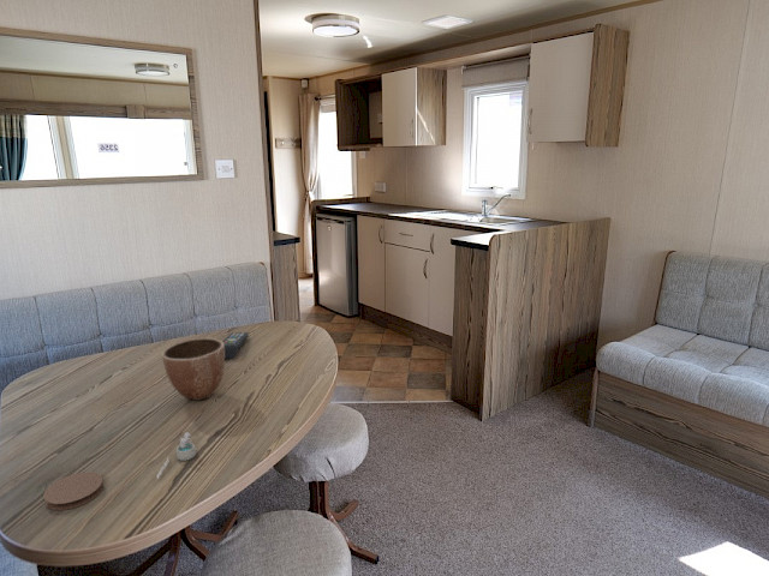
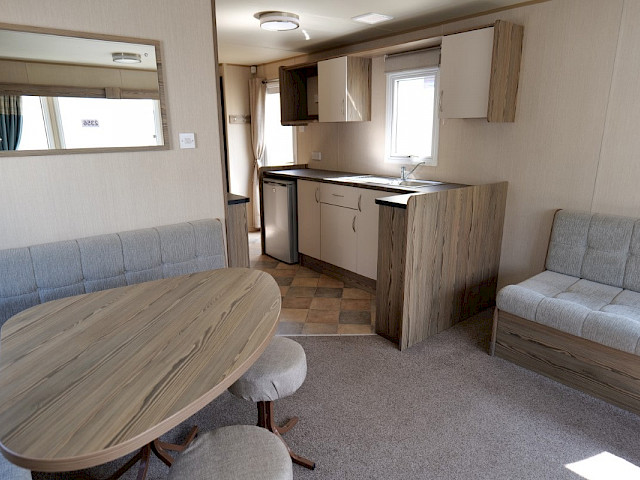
- cup (178, 452)
- coaster (73, 490)
- remote control (233, 342)
- decorative bowl (196, 372)
